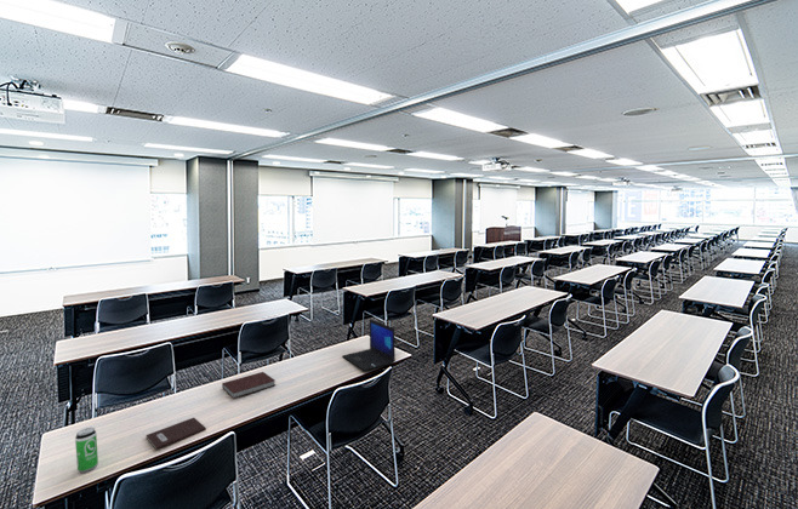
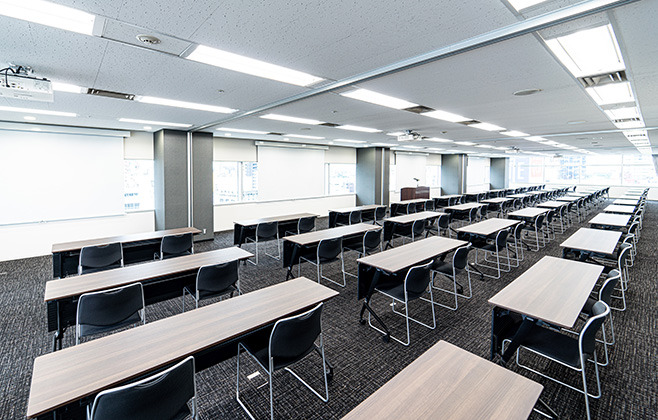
- beverage can (86, 450)
- notebook (176, 431)
- notebook (249, 383)
- laptop (370, 343)
